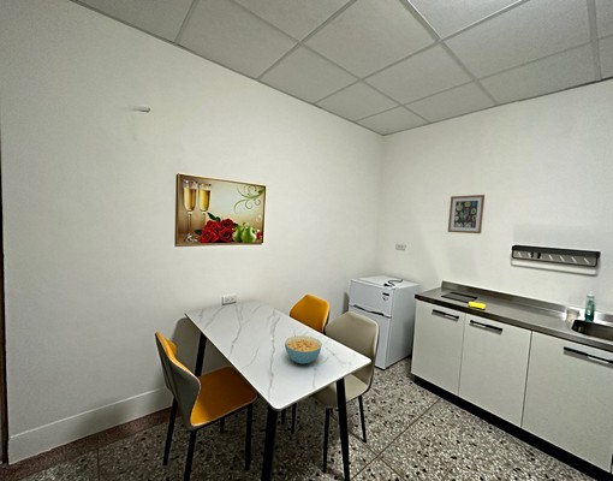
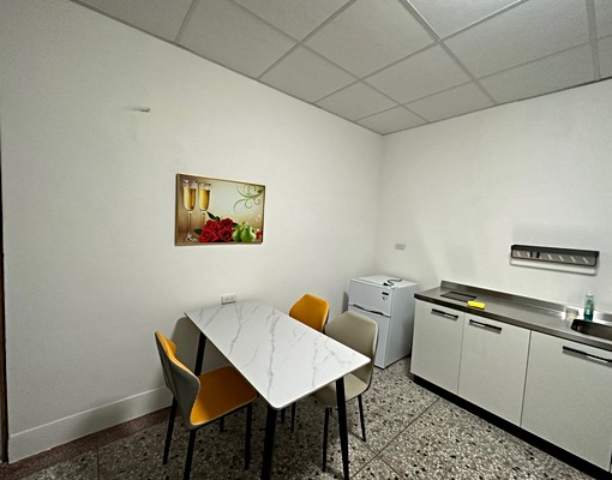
- wall art (465, 214)
- cereal bowl (302, 351)
